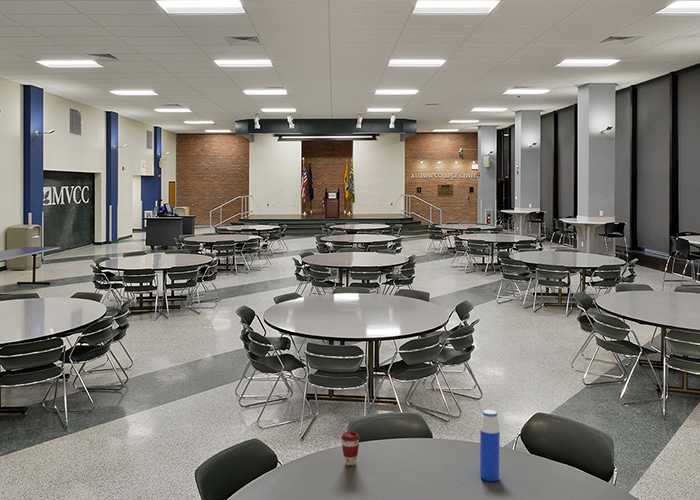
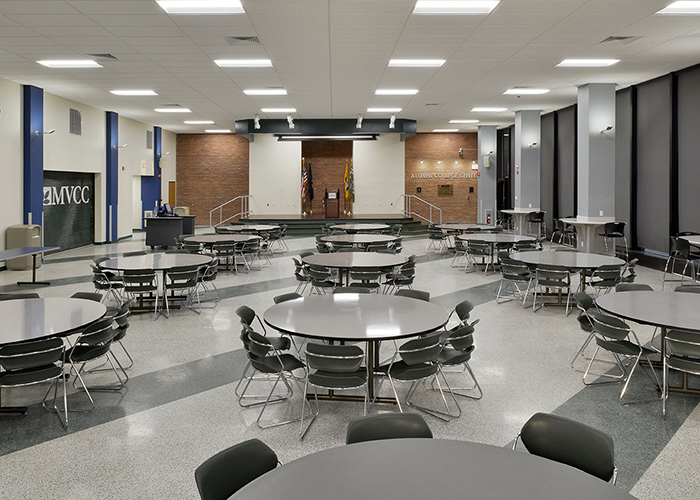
- coffee cup (350, 448)
- water bottle (489, 444)
